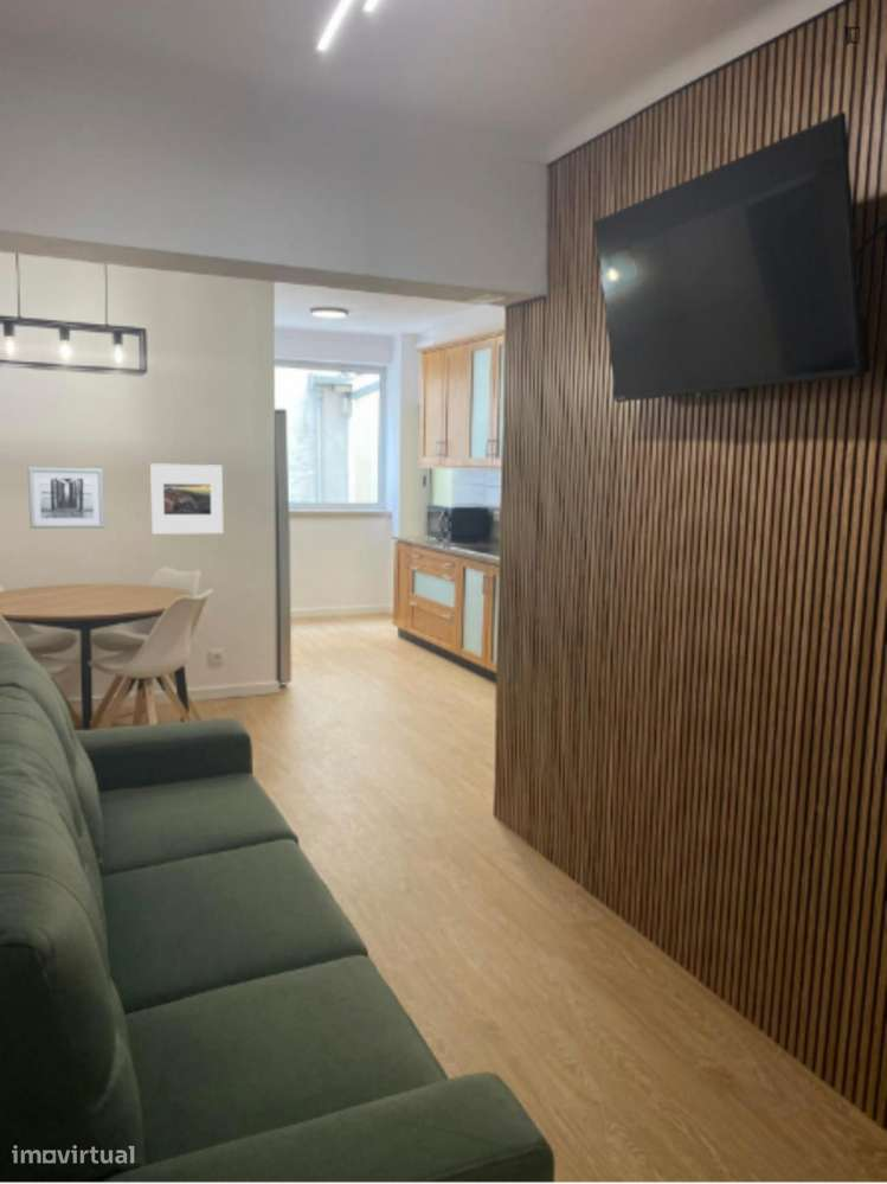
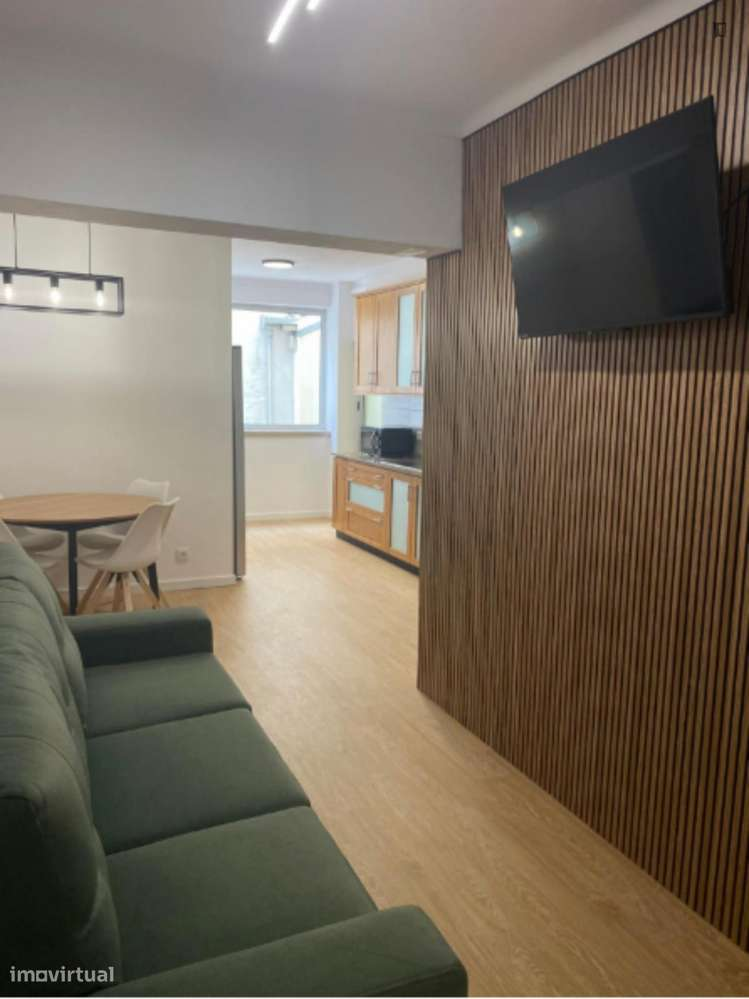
- wall art (66, 498)
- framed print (187, 499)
